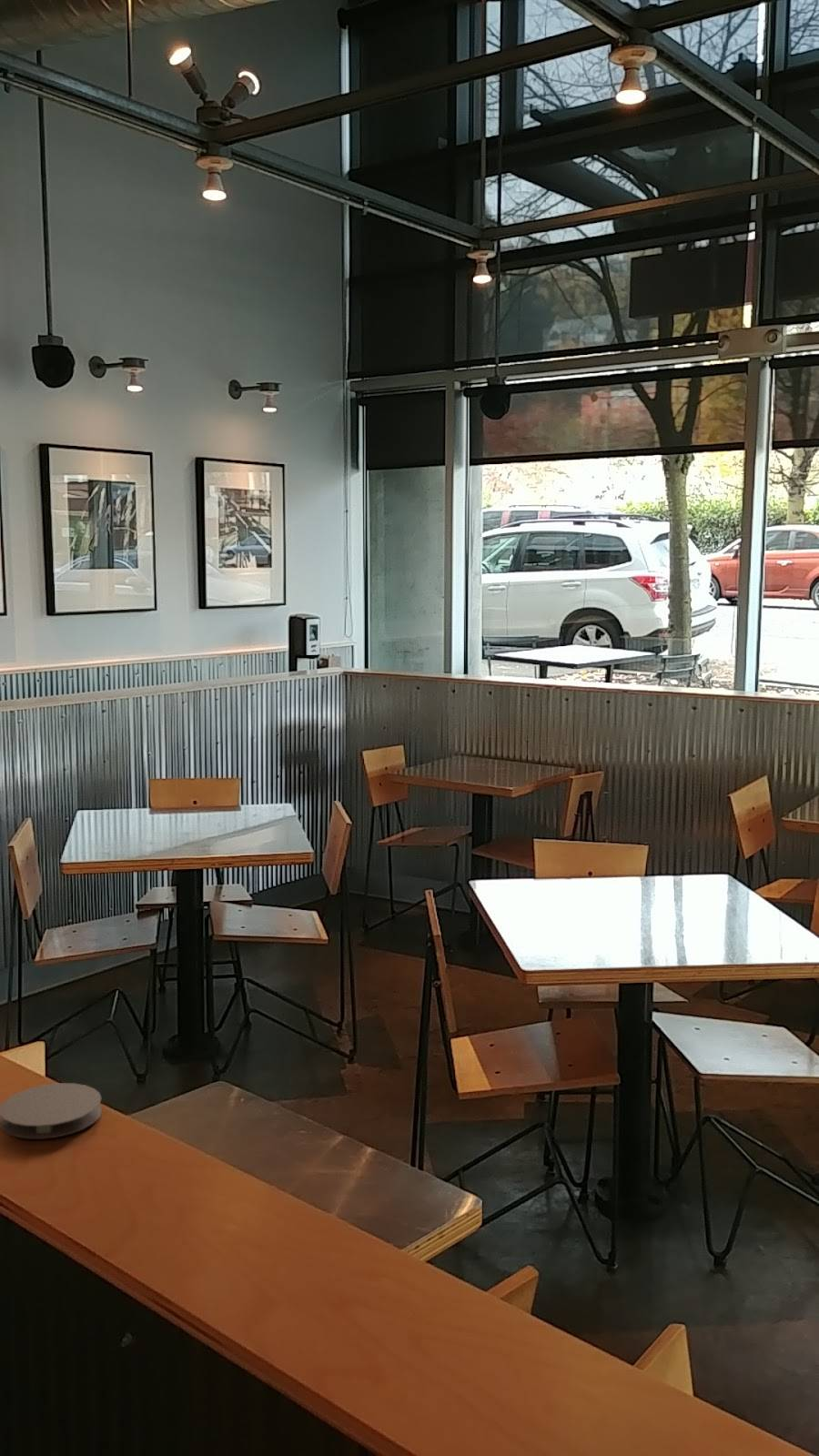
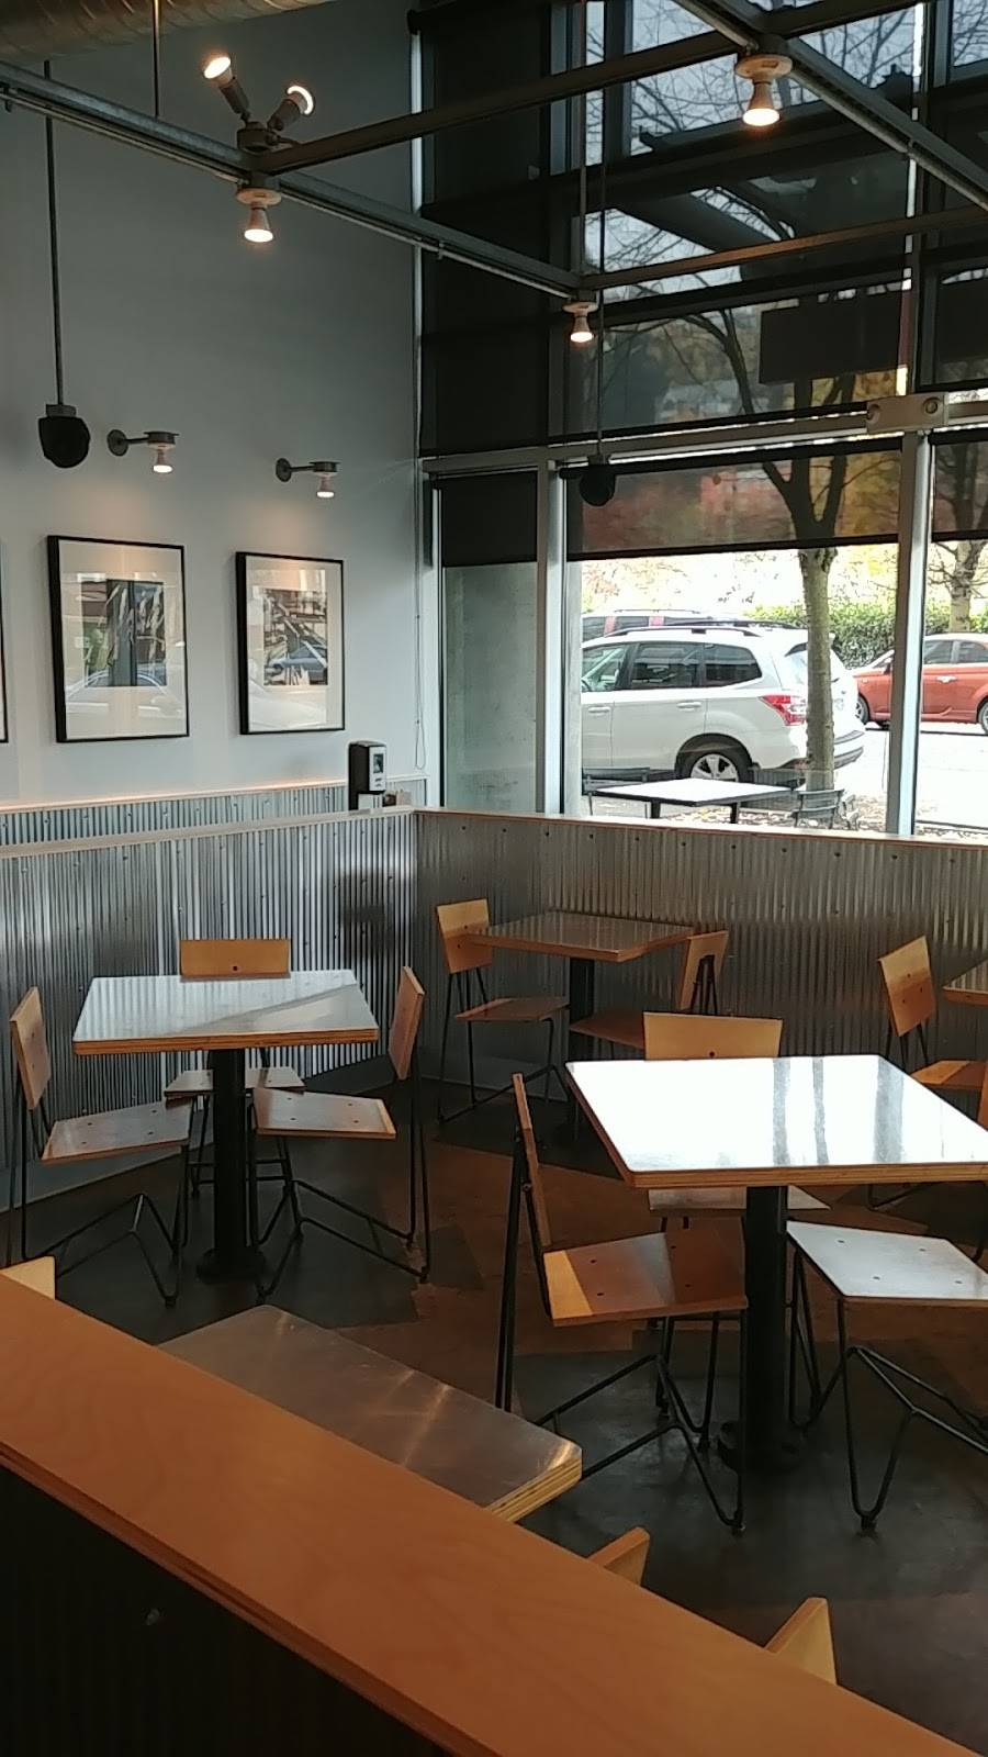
- coaster (51, 1109)
